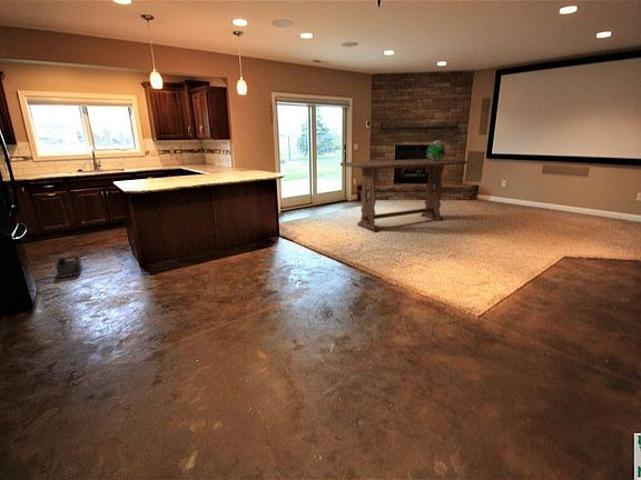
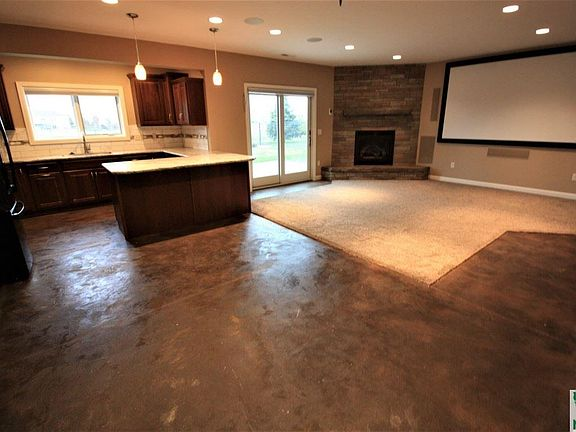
- dining table (408, 210)
- decorative globe (436, 150)
- storage bin (69, 266)
